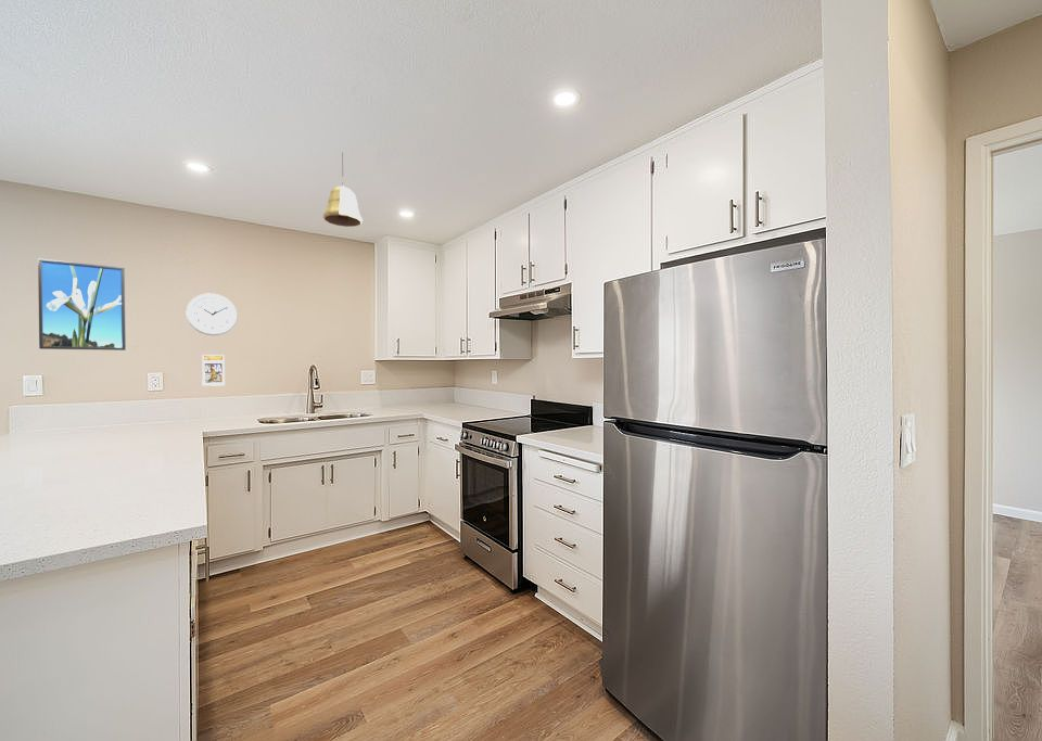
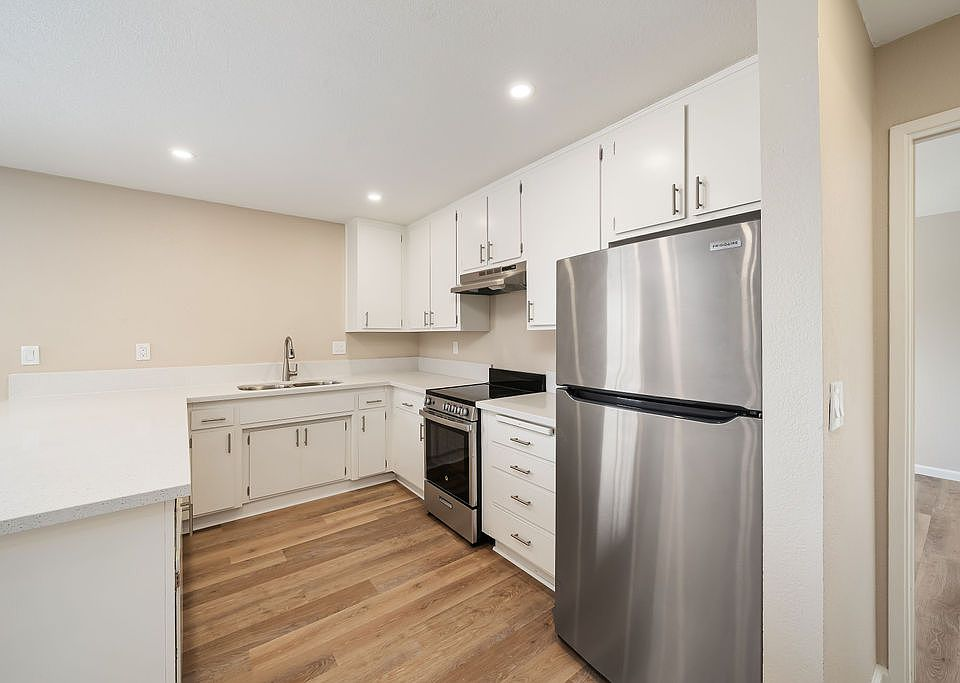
- pendant light (342, 188)
- trading card display case (213, 370)
- wall clock (212, 314)
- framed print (84, 306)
